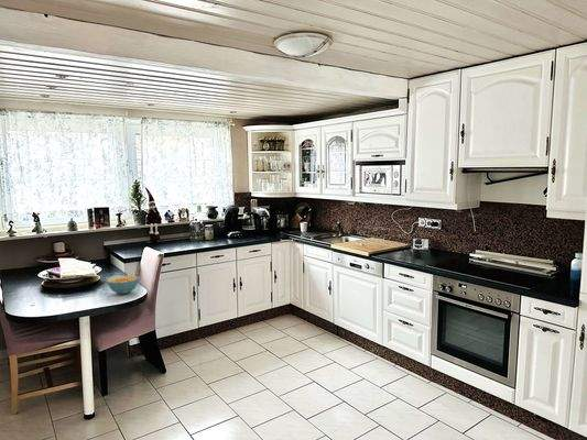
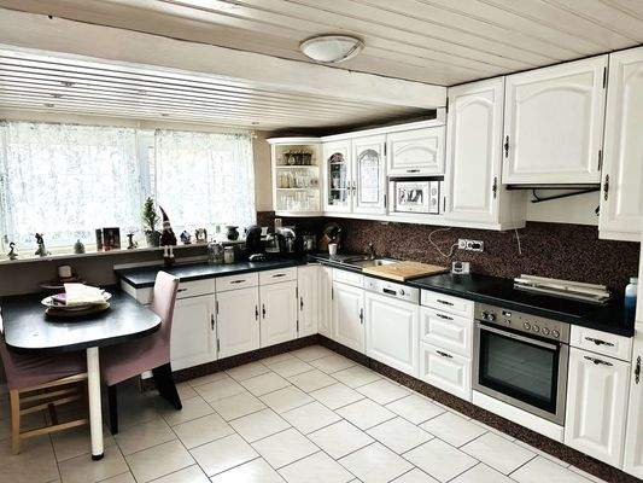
- cereal bowl (123, 285)
